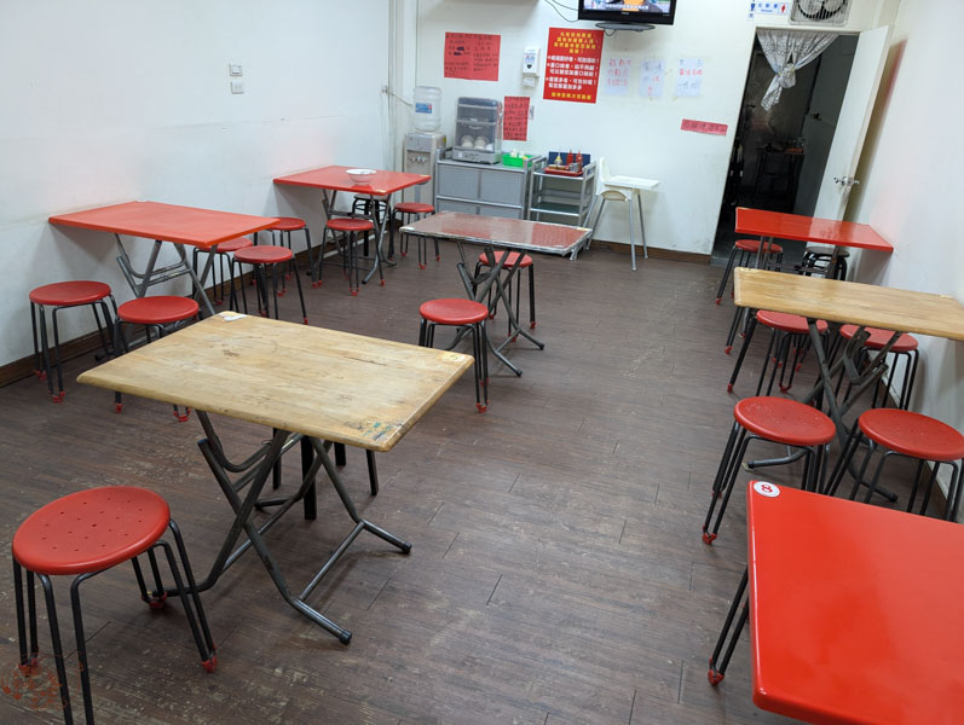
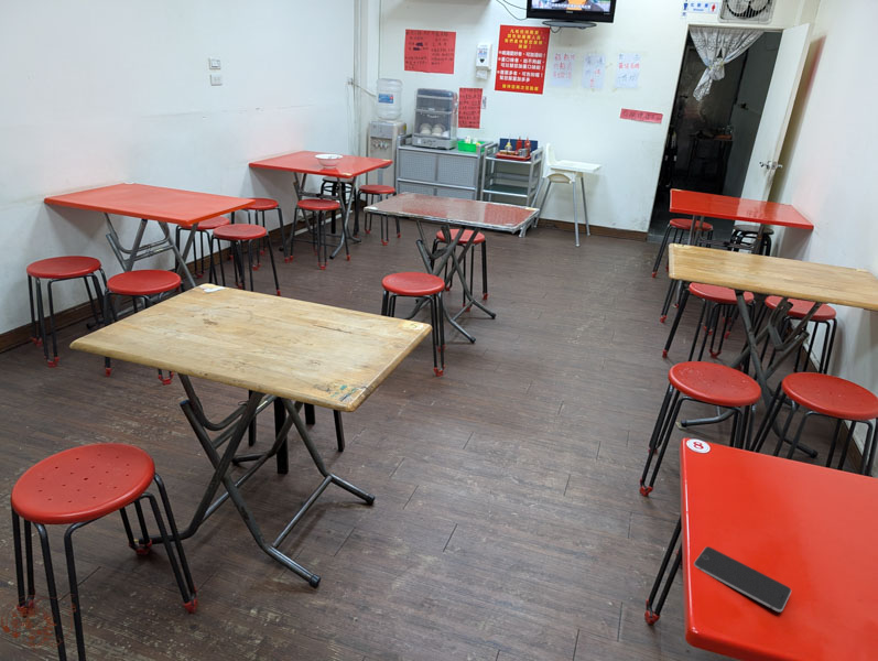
+ smartphone (740, 577)
